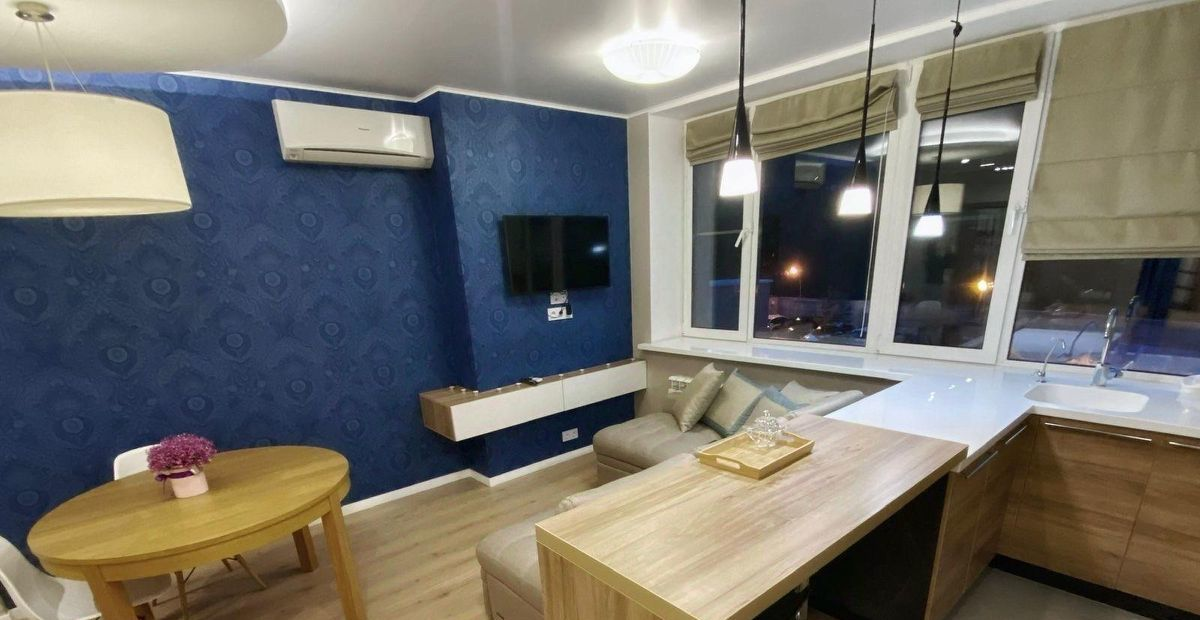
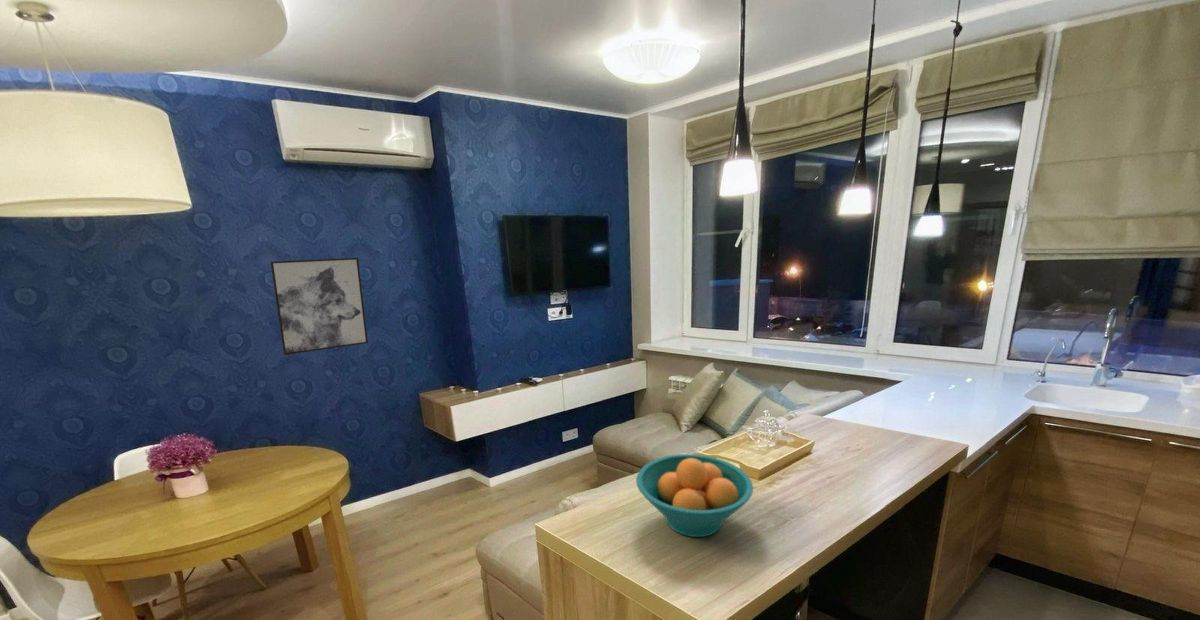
+ wall art (322, 304)
+ fruit bowl (693, 491)
